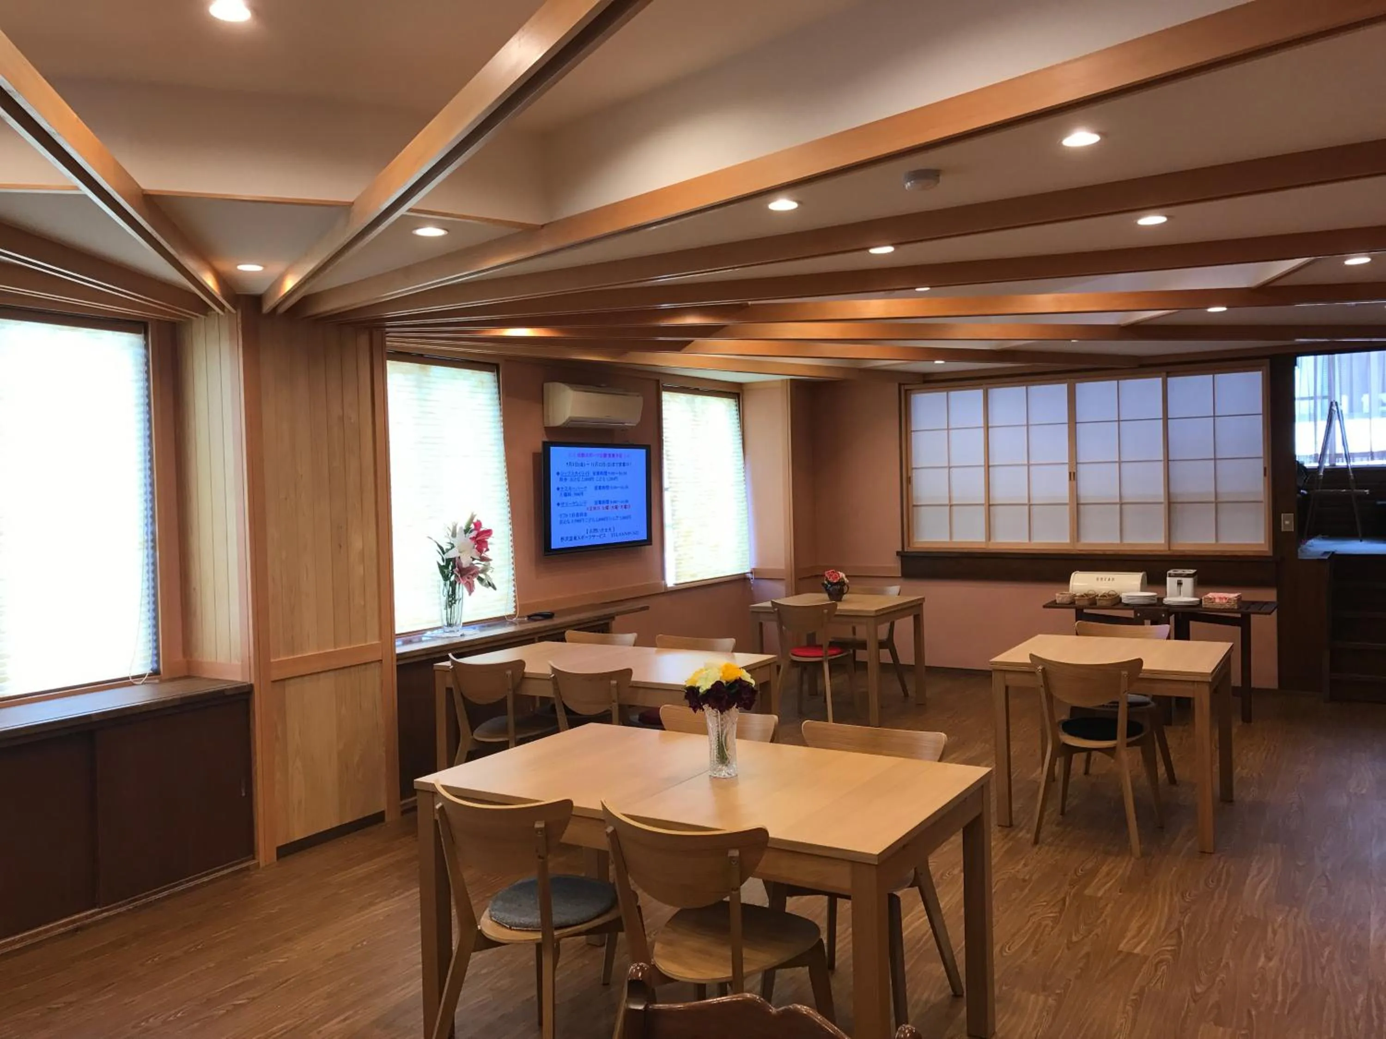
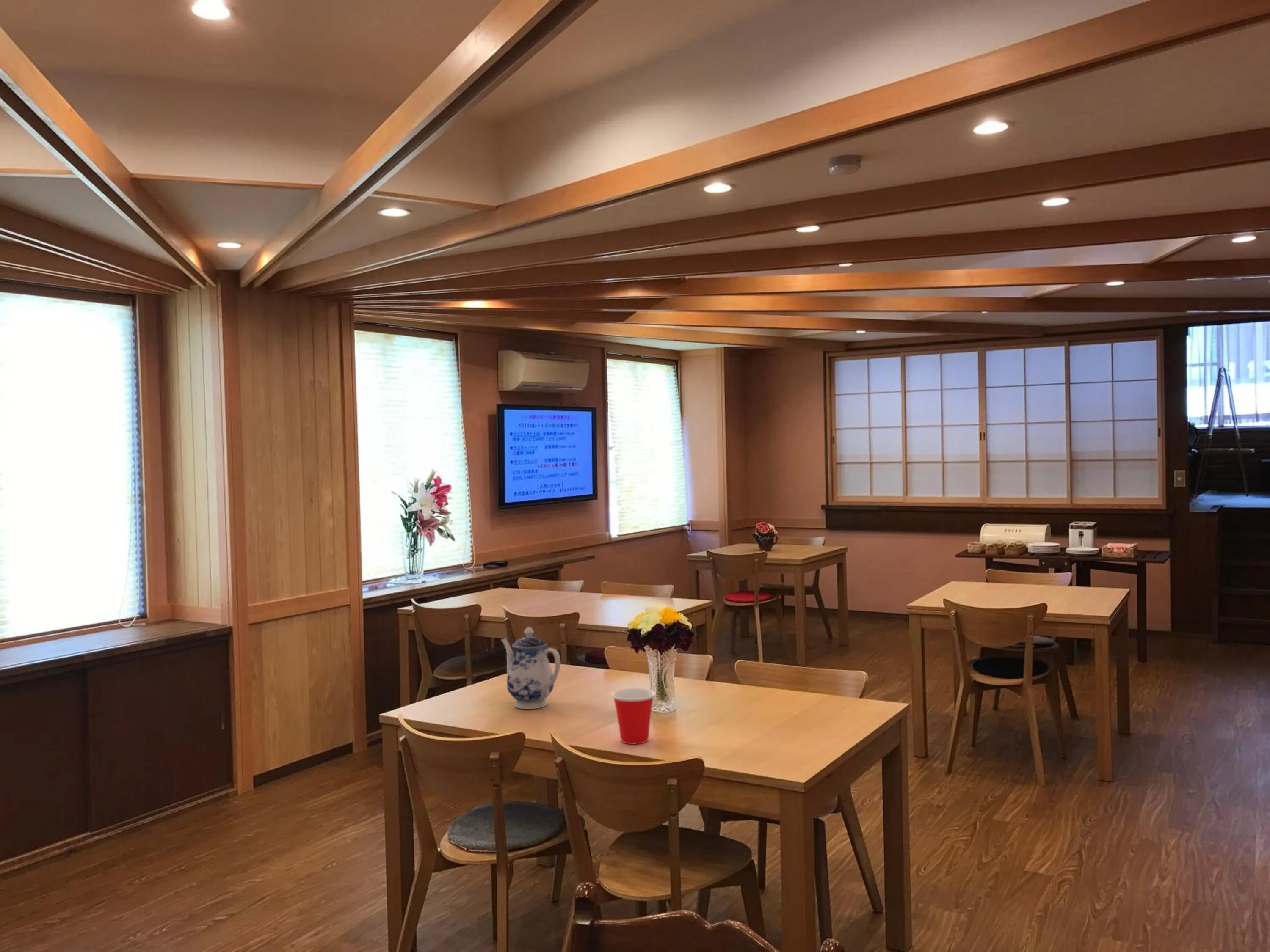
+ teapot (530, 666)
+ cup (634, 716)
